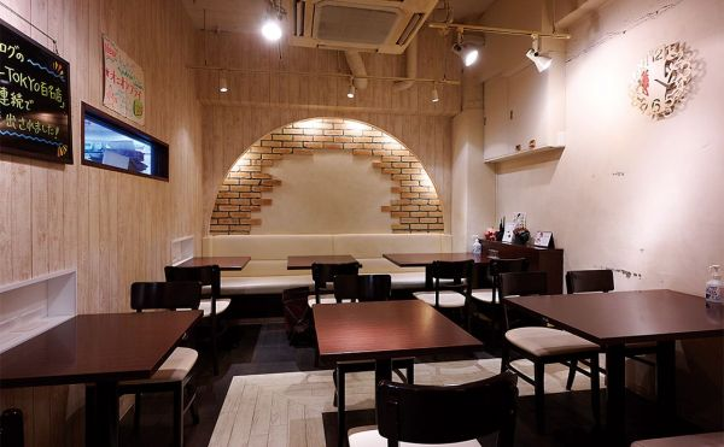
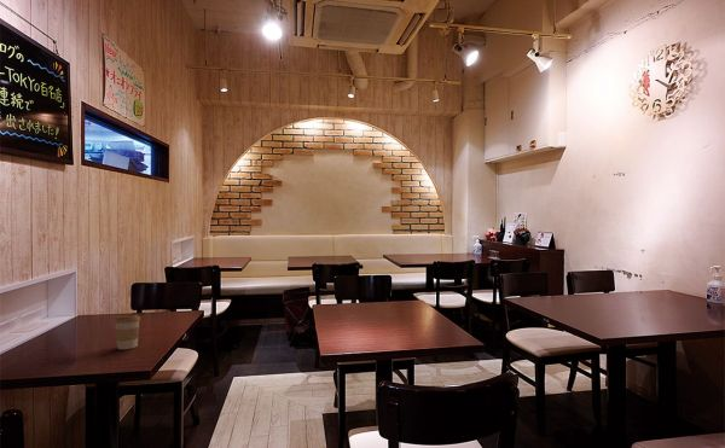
+ coffee cup (127, 330)
